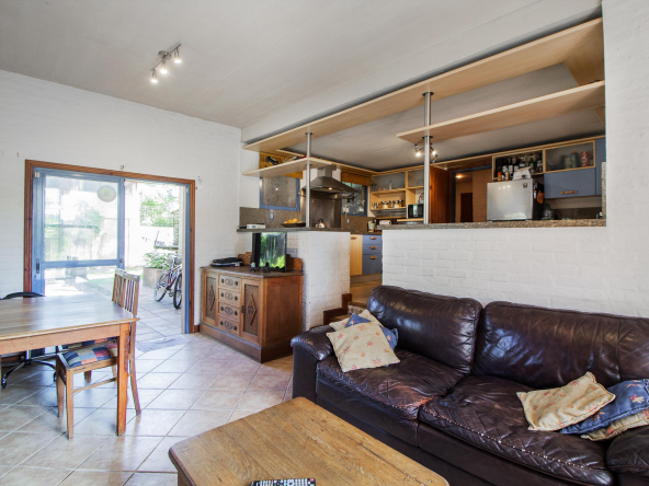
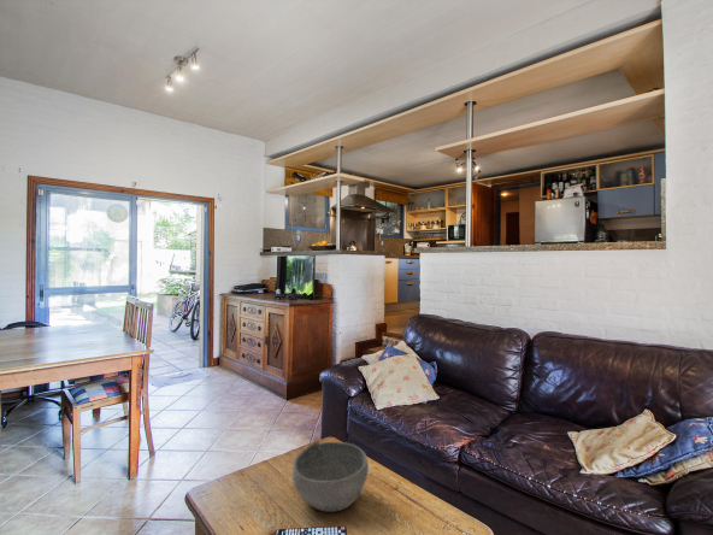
+ bowl (330, 476)
